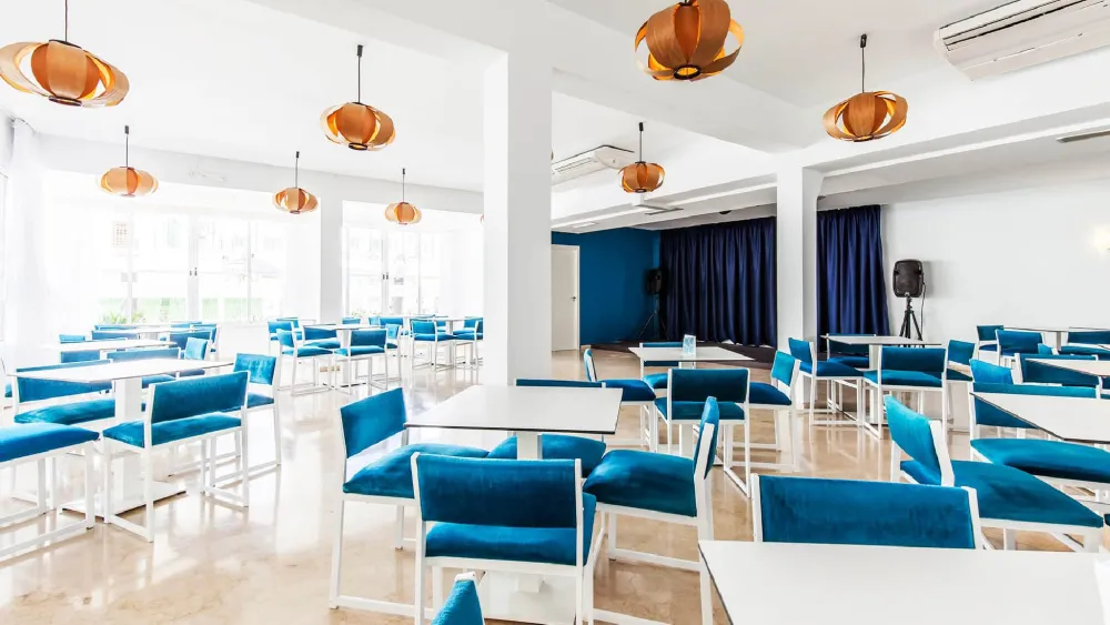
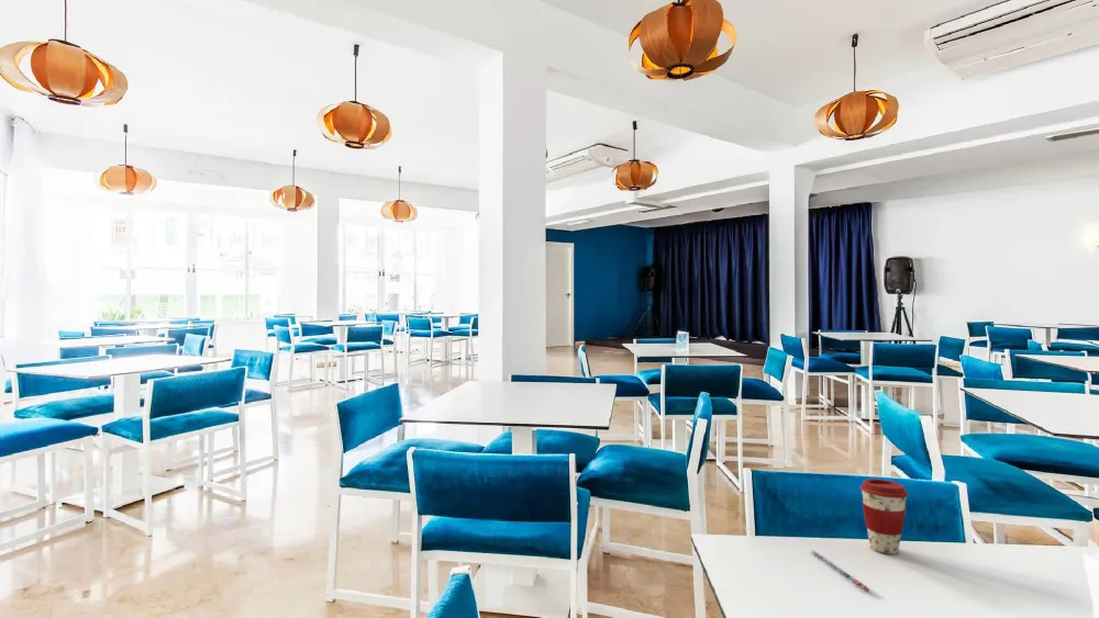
+ coffee cup (884, 515)
+ pen (837, 569)
